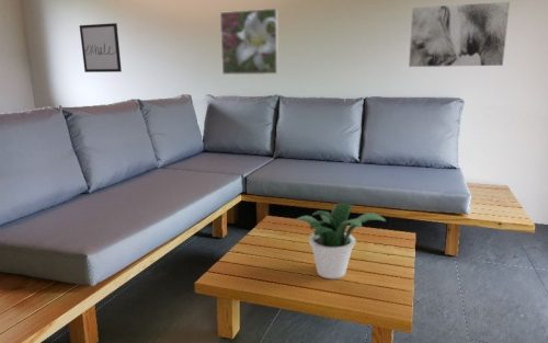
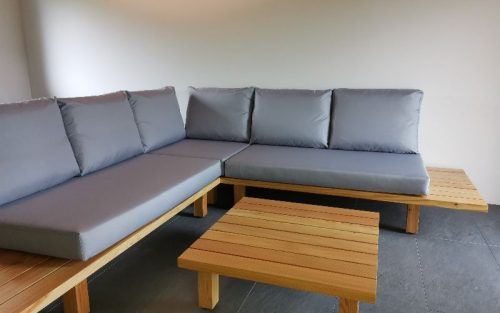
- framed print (249, 43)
- potted plant (339, 241)
- wall art (100, 48)
- wall art (456, 36)
